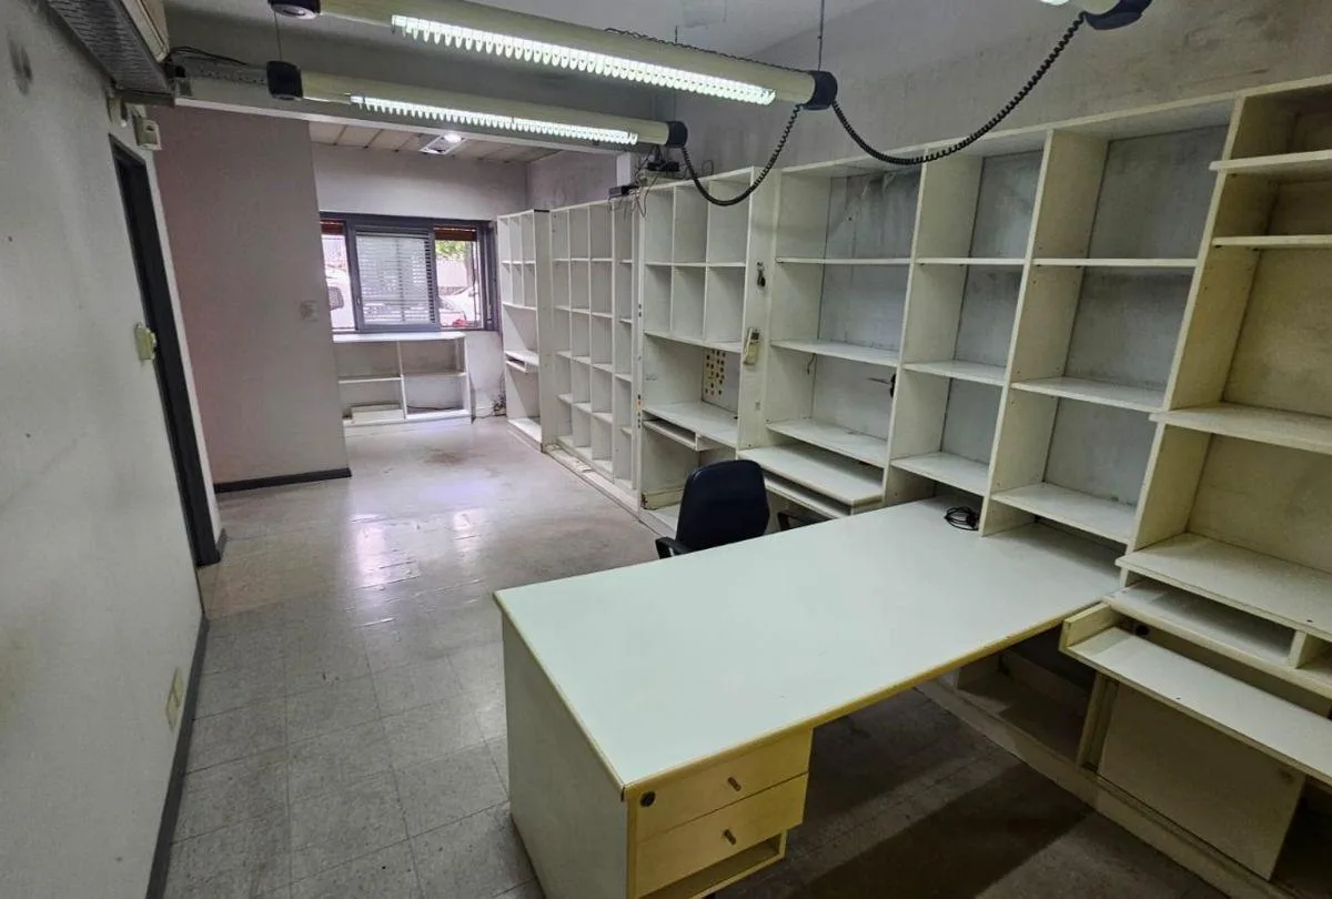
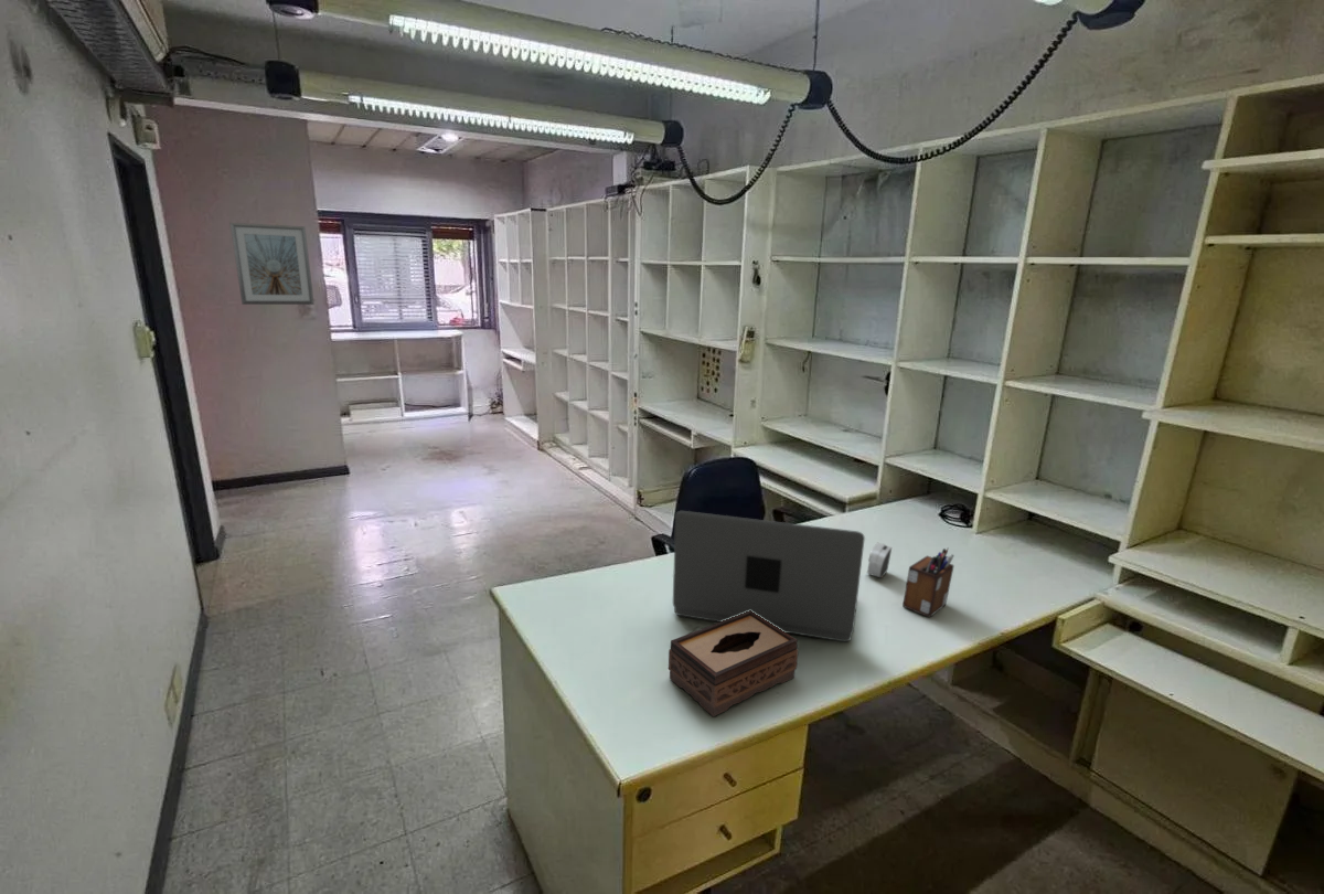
+ tissue box (733, 659)
+ desk organizer (929, 577)
+ laptop (768, 555)
+ computer mouse (878, 561)
+ picture frame (274, 265)
